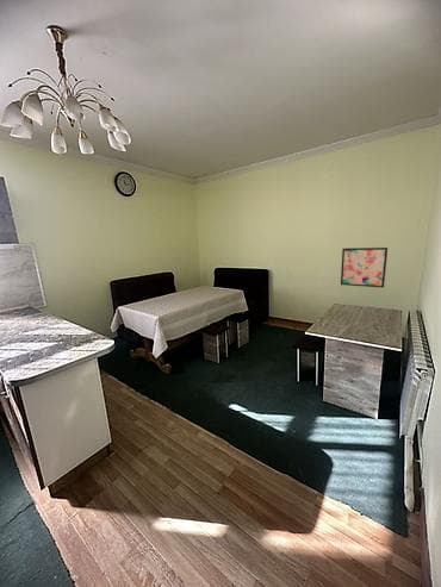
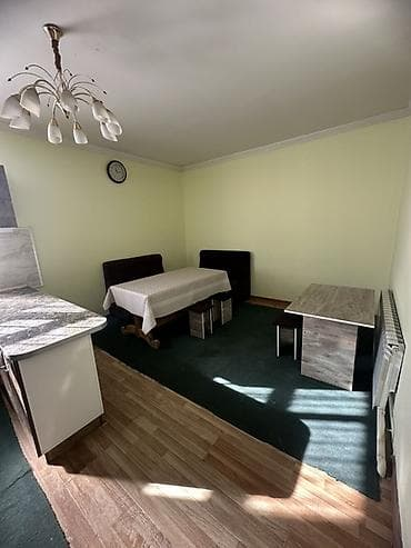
- wall art (362, 267)
